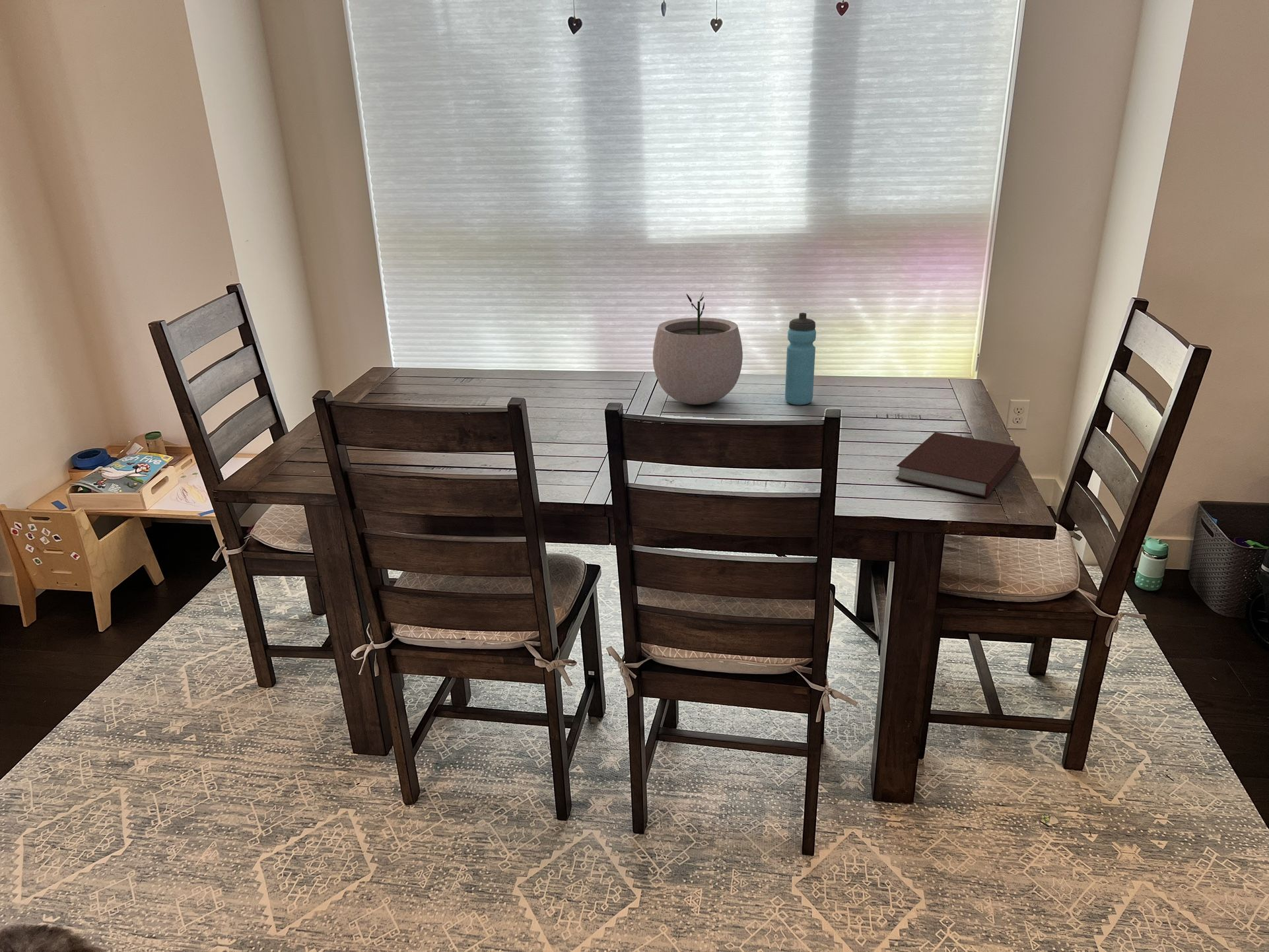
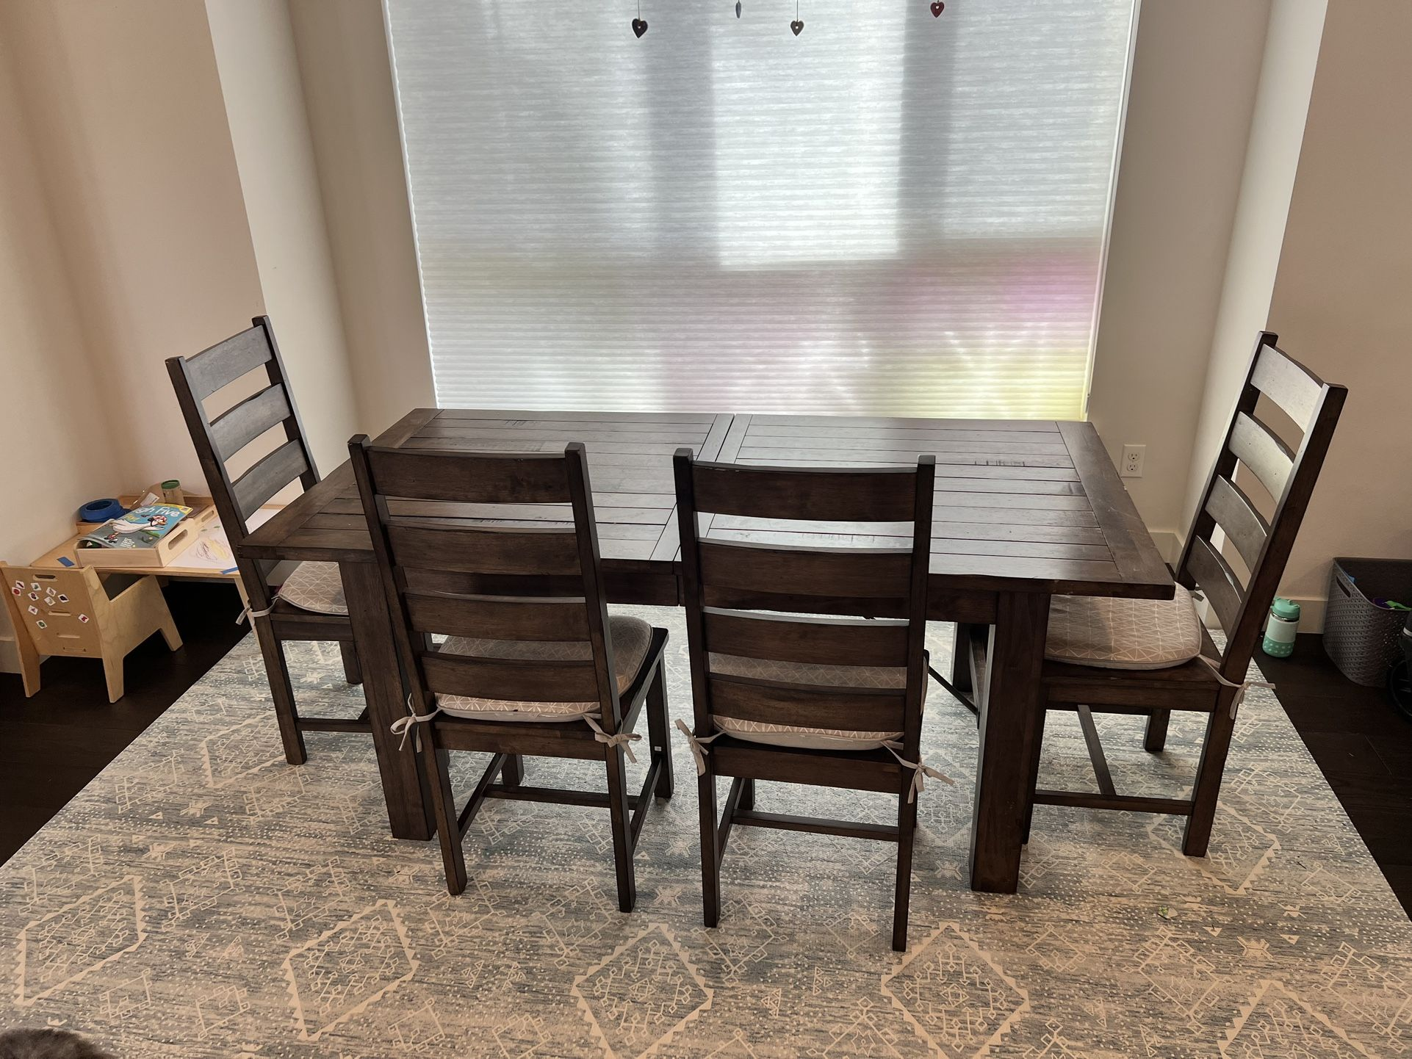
- plant pot (697, 347)
- notebook (959, 462)
- water bottle (800, 358)
